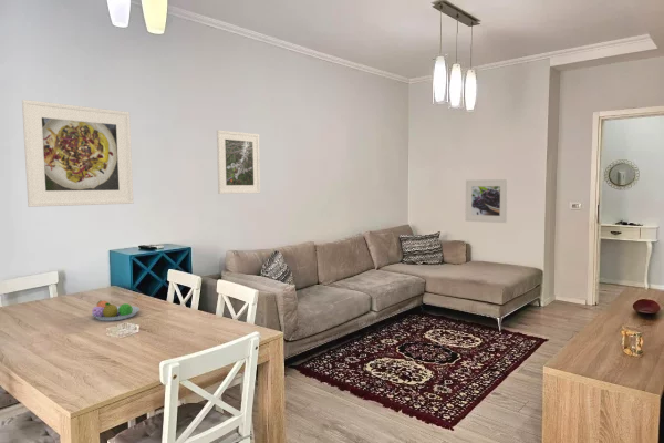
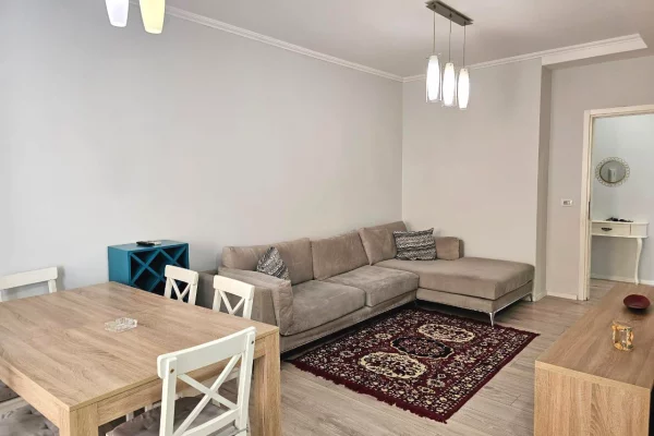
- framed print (239, 163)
- fruit bowl (116, 307)
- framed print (82, 155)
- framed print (486, 200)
